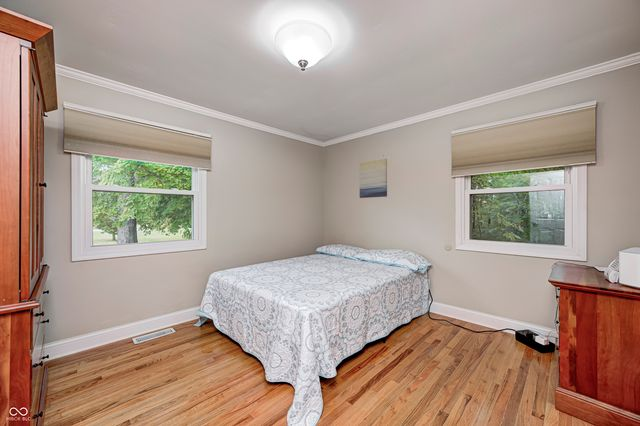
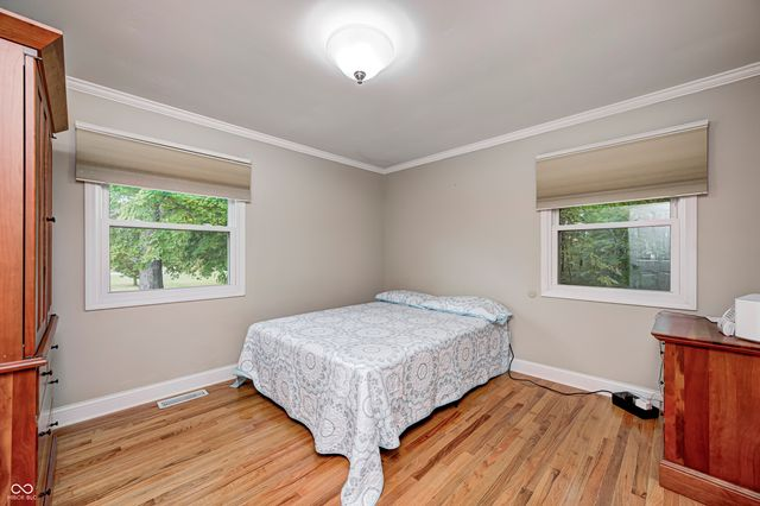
- wall art (372, 179)
